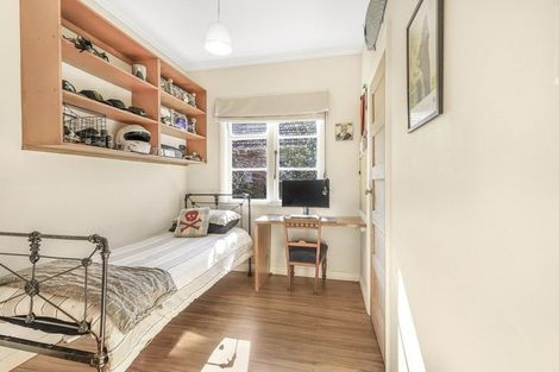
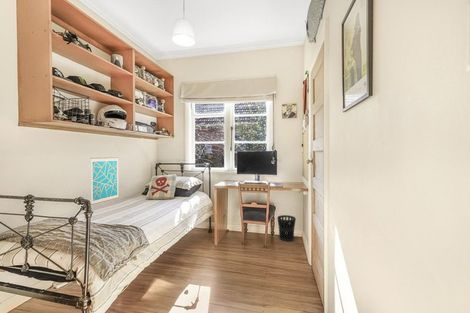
+ wall art (105, 179)
+ wastebasket (286, 228)
